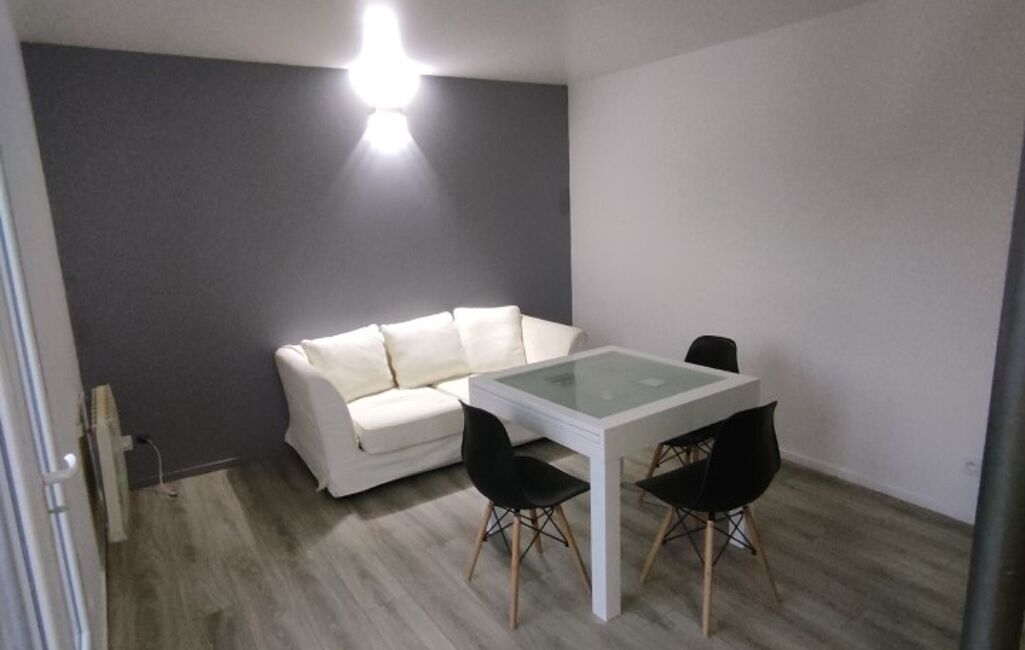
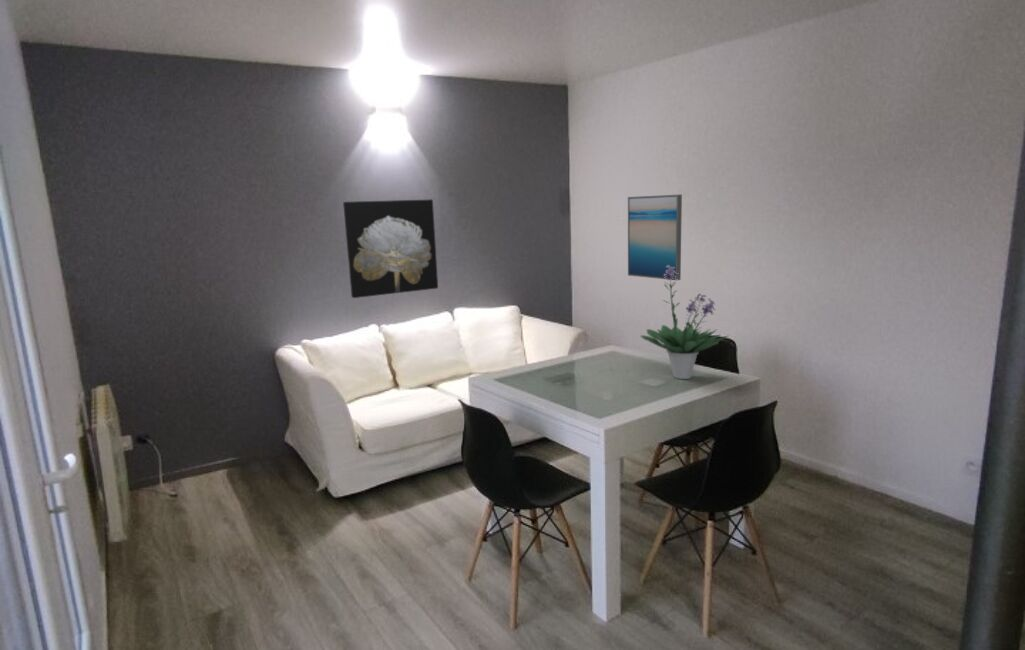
+ wall art (392, 247)
+ wall art (653, 237)
+ potted plant (685, 322)
